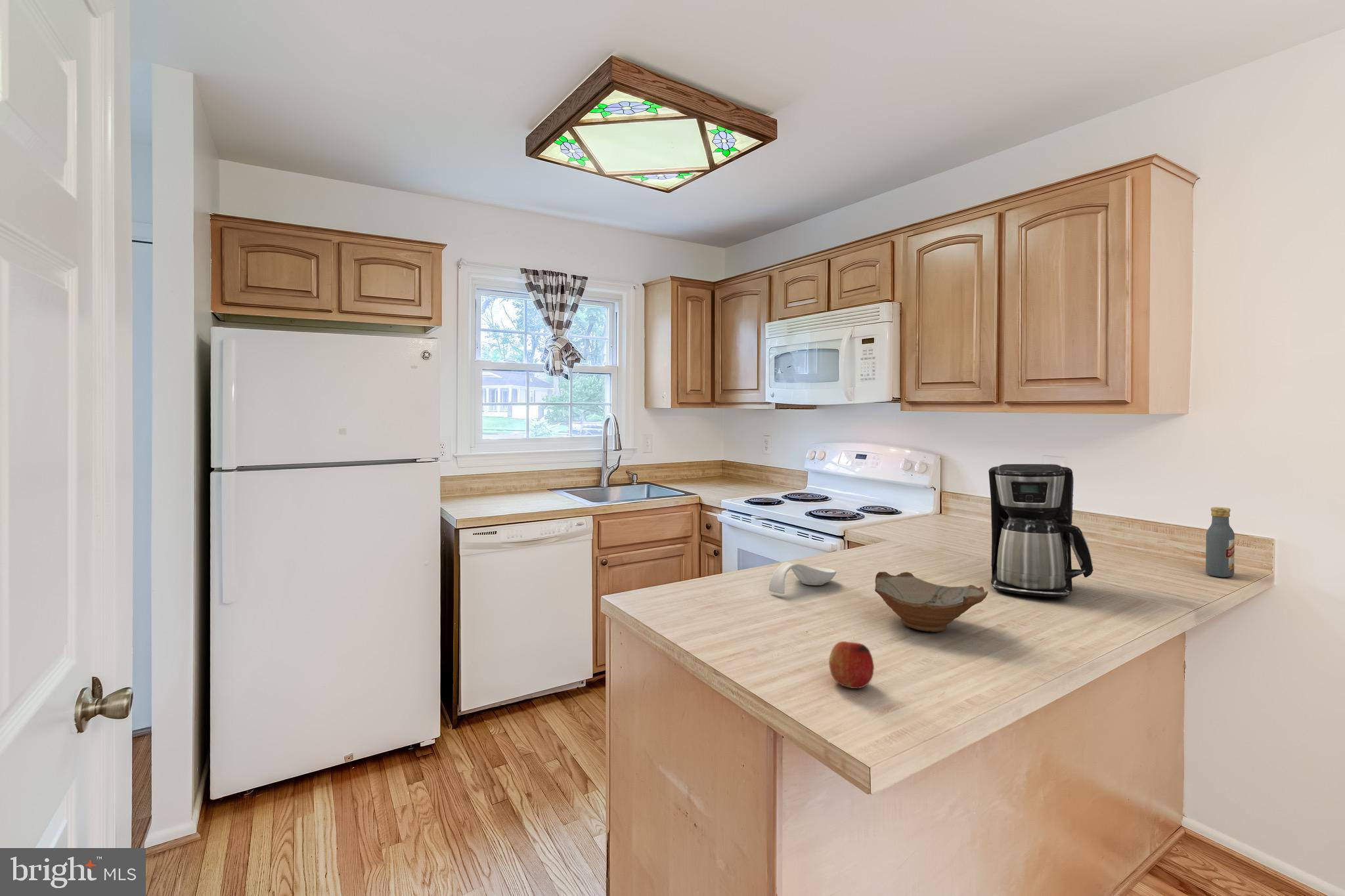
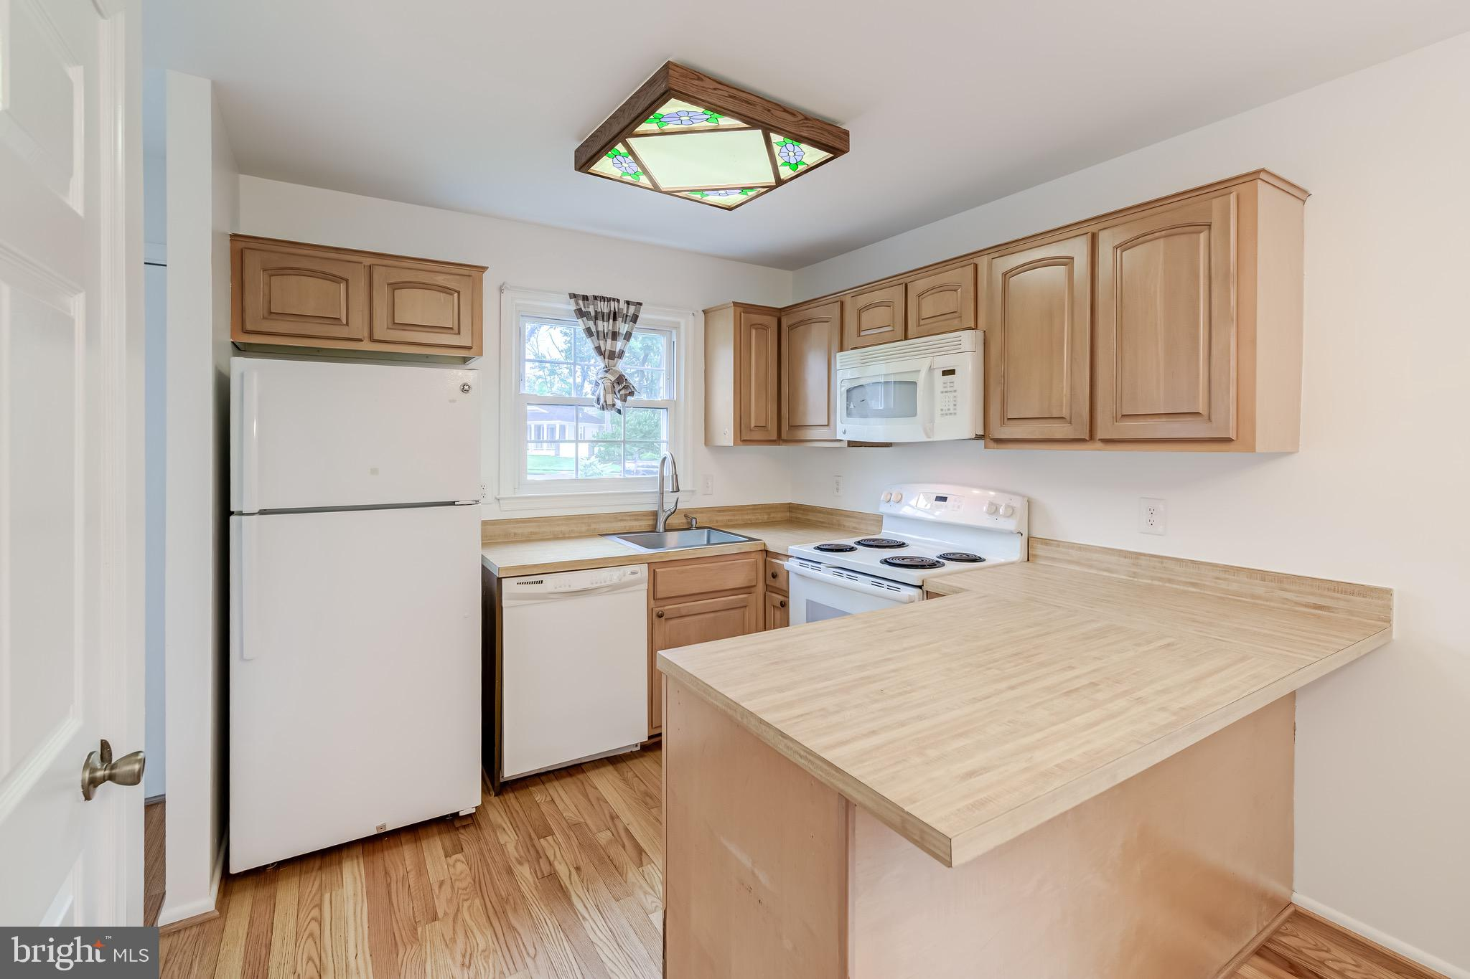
- bowl (927, 603)
- coffee maker (1042, 525)
- vodka (1220, 541)
- spoon rest (802, 573)
- fruit (851, 662)
